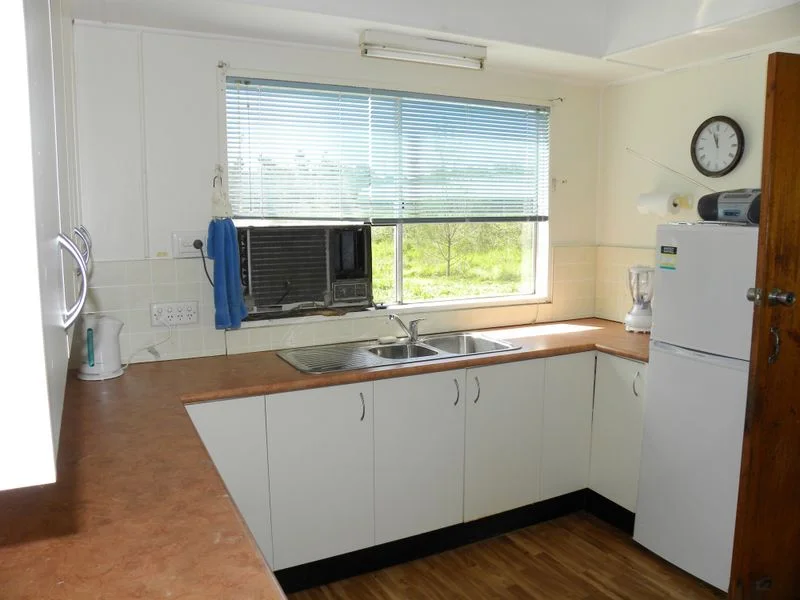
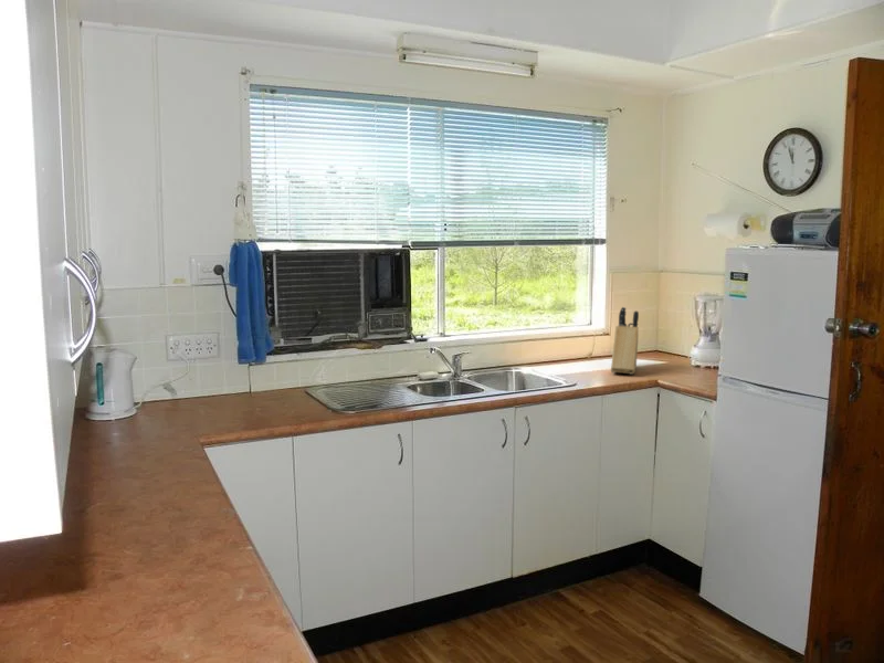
+ knife block (625, 338)
